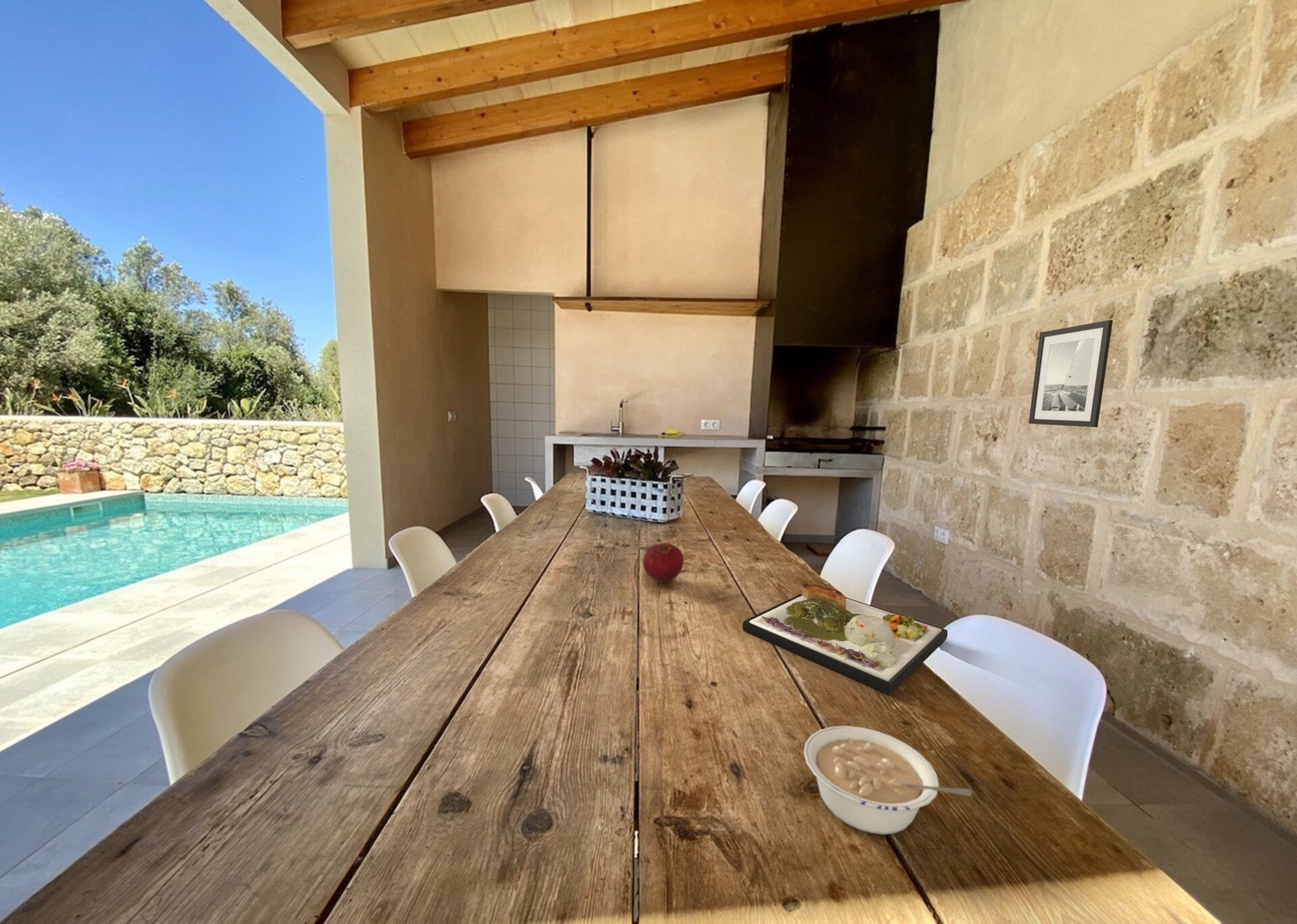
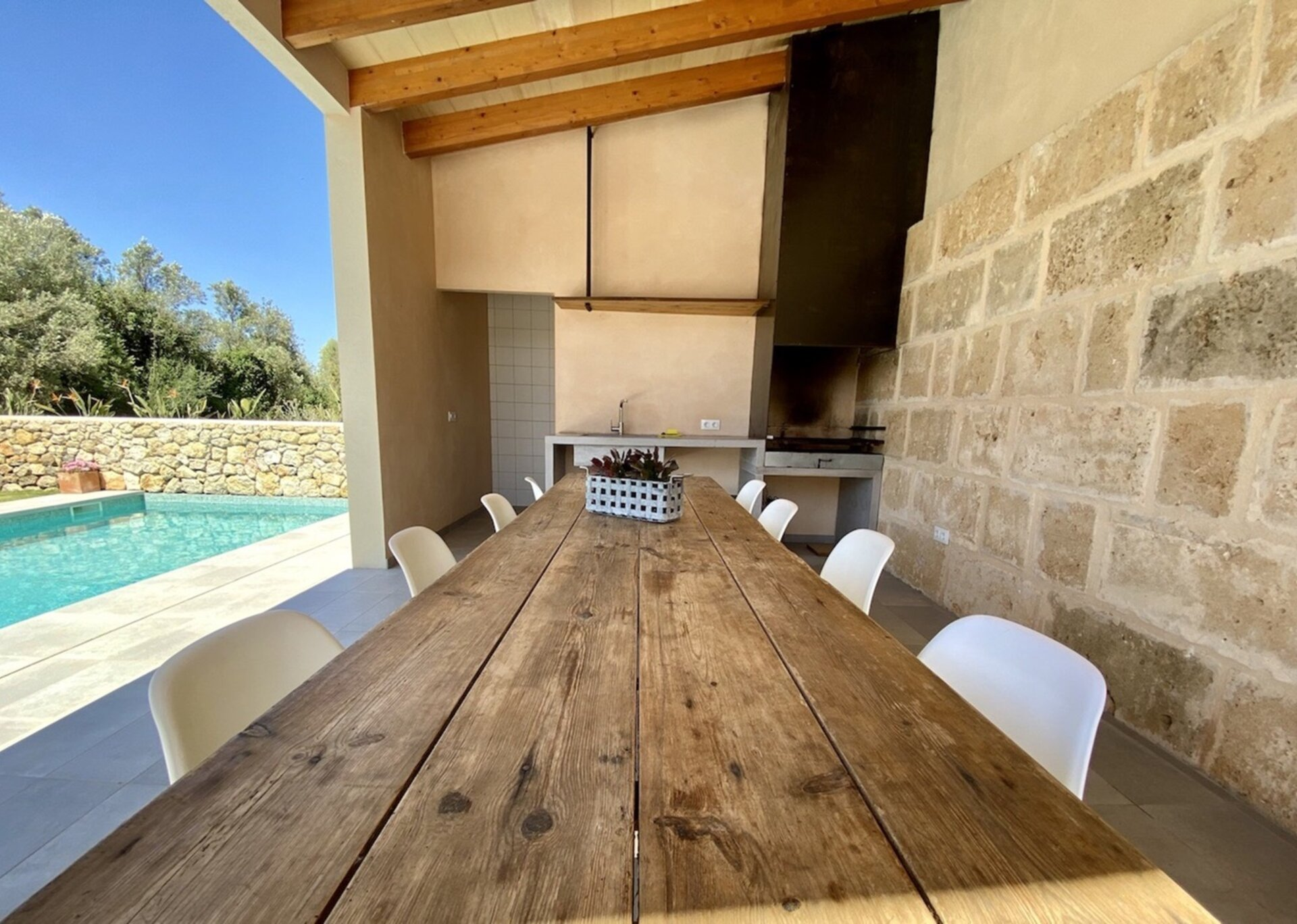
- dinner plate (844, 623)
- wall art (1067, 376)
- legume (872, 778)
- fruit (663, 561)
